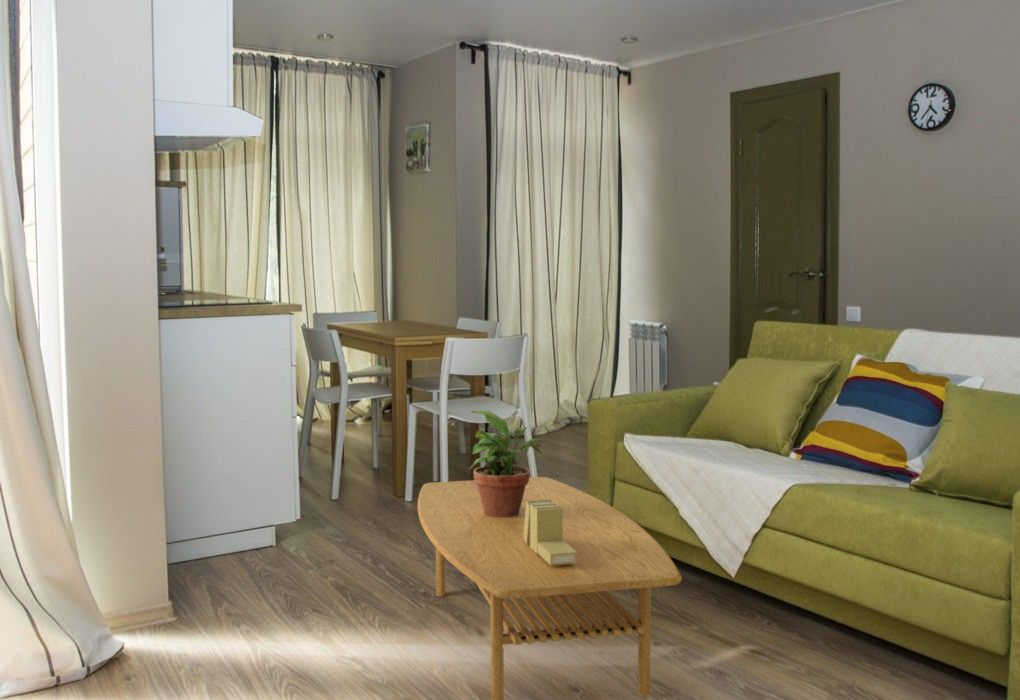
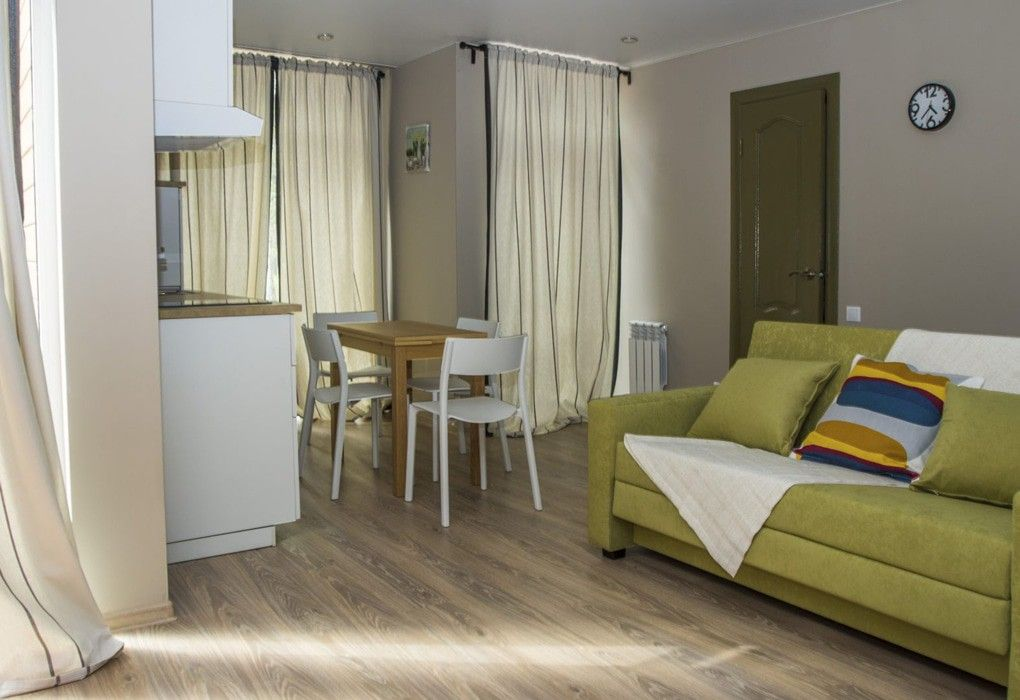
- coffee table (528, 581)
- potted plant (510, 463)
- books (548, 529)
